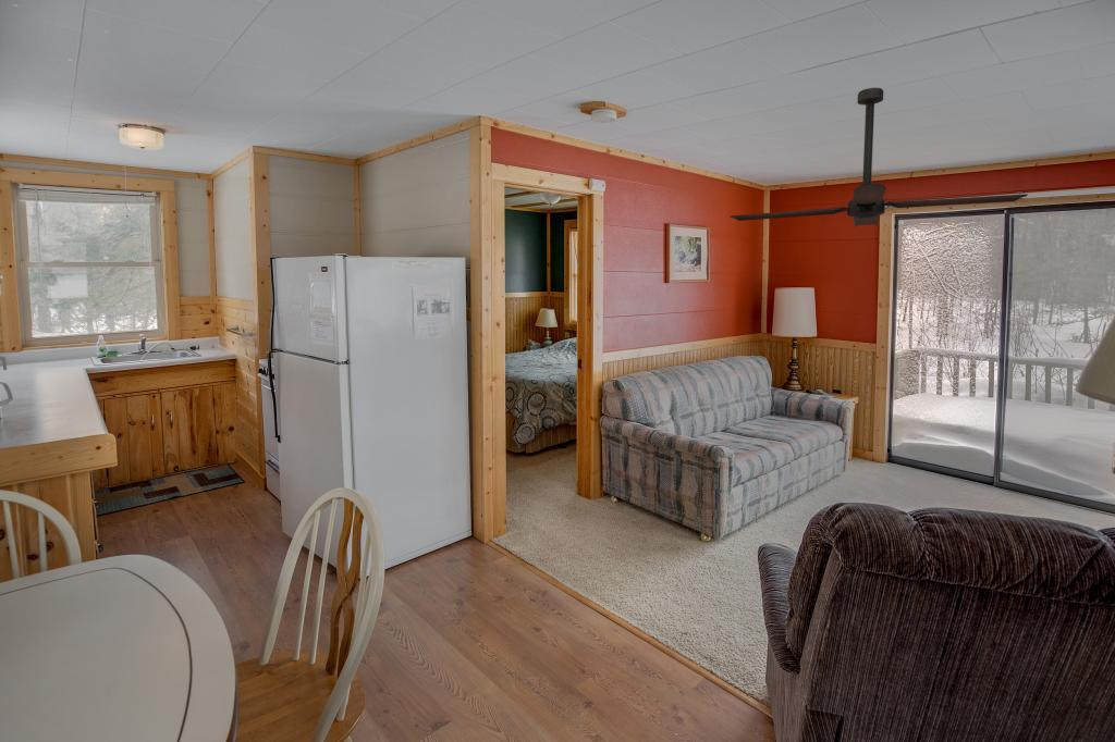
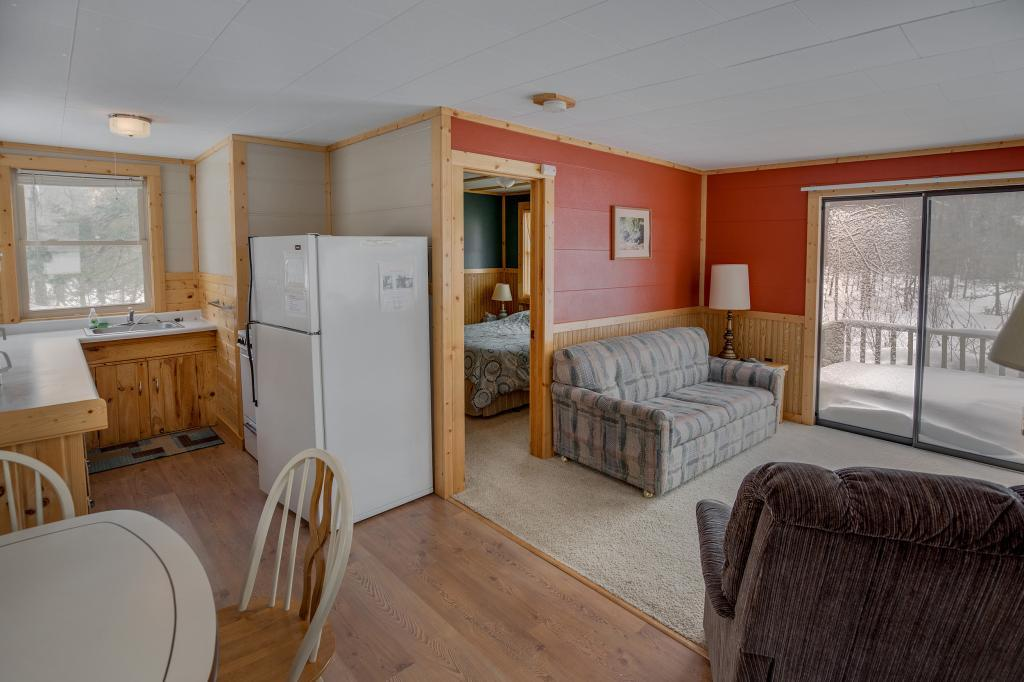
- ceiling fan (867, 154)
